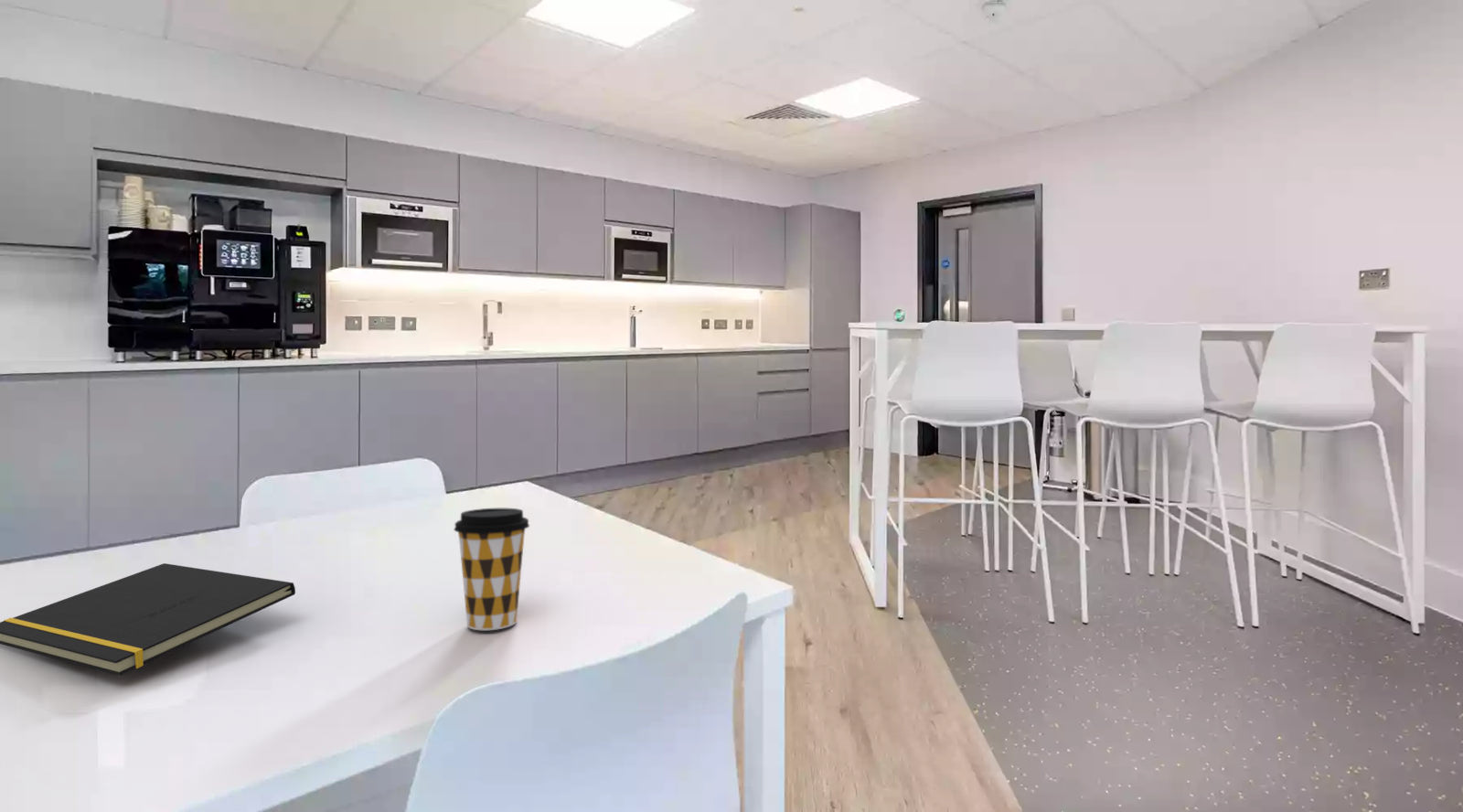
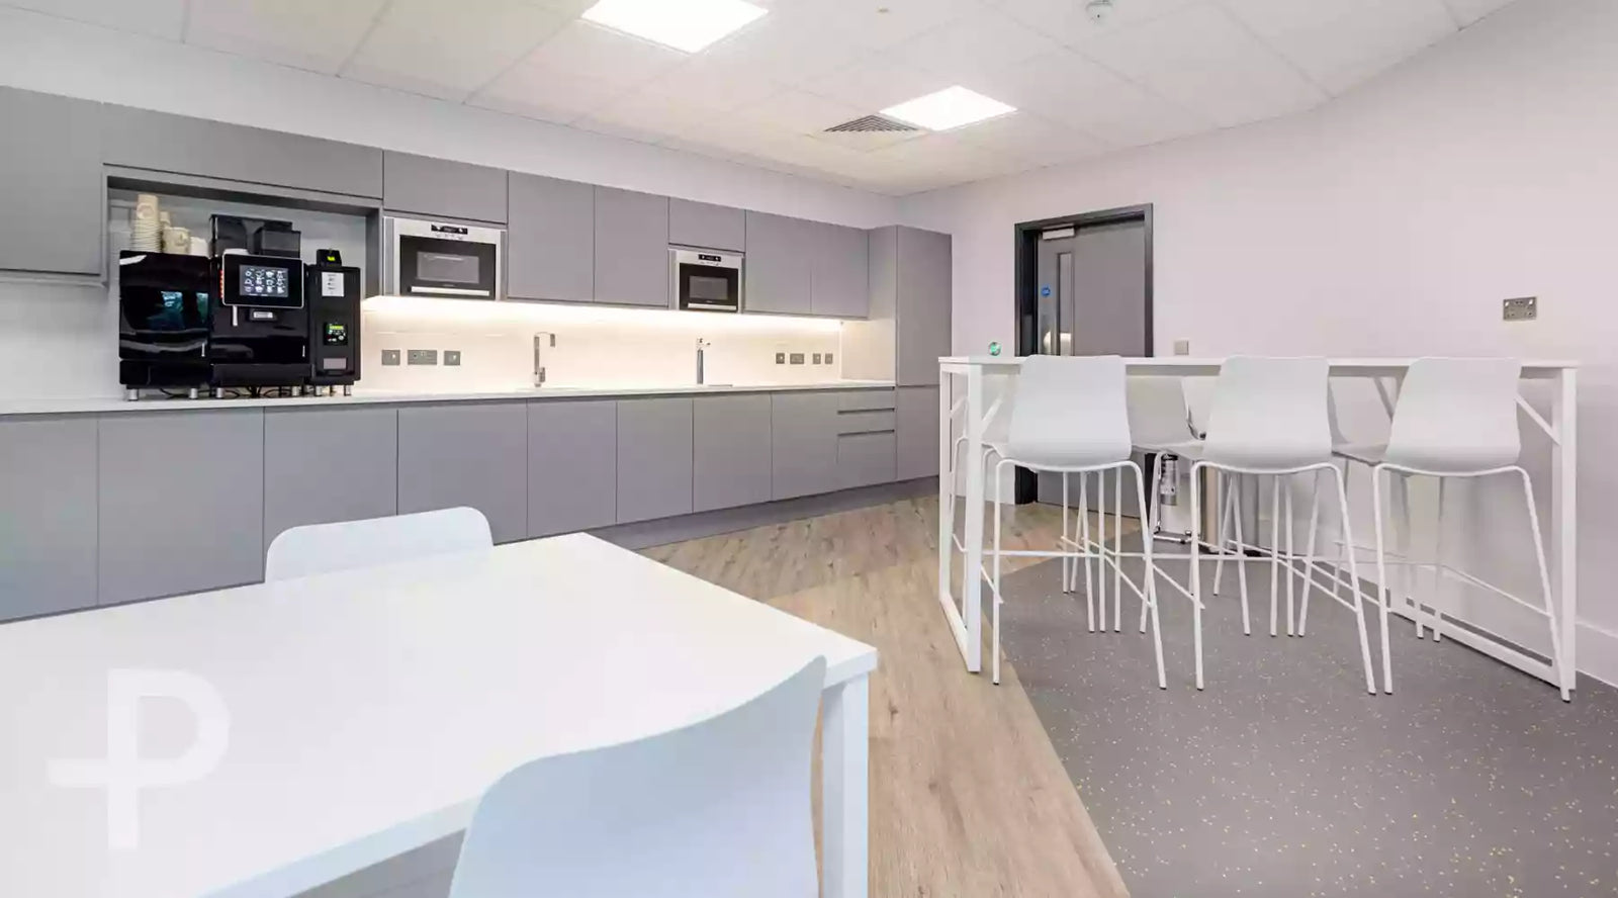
- coffee cup (492, 567)
- notepad (145, 610)
